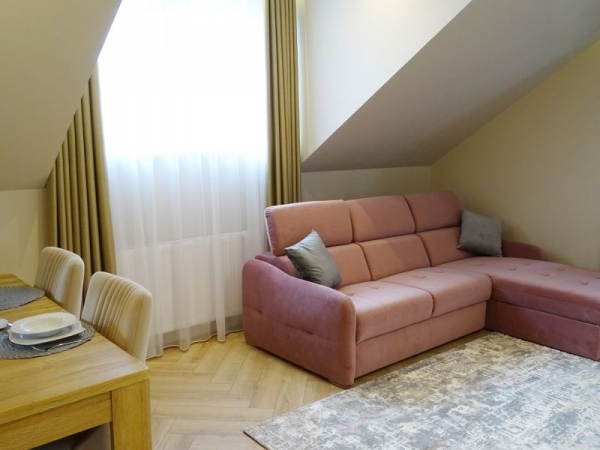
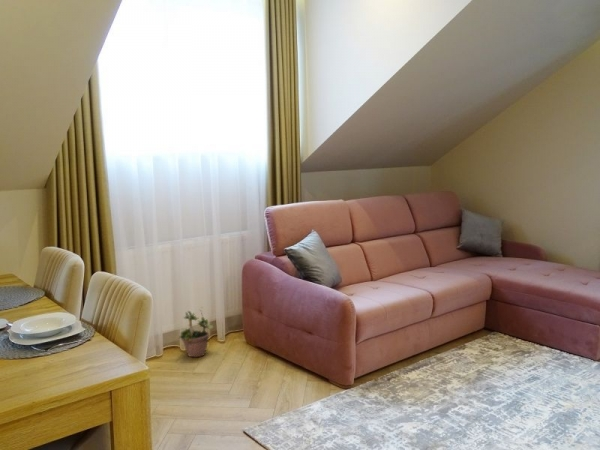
+ potted plant (193, 330)
